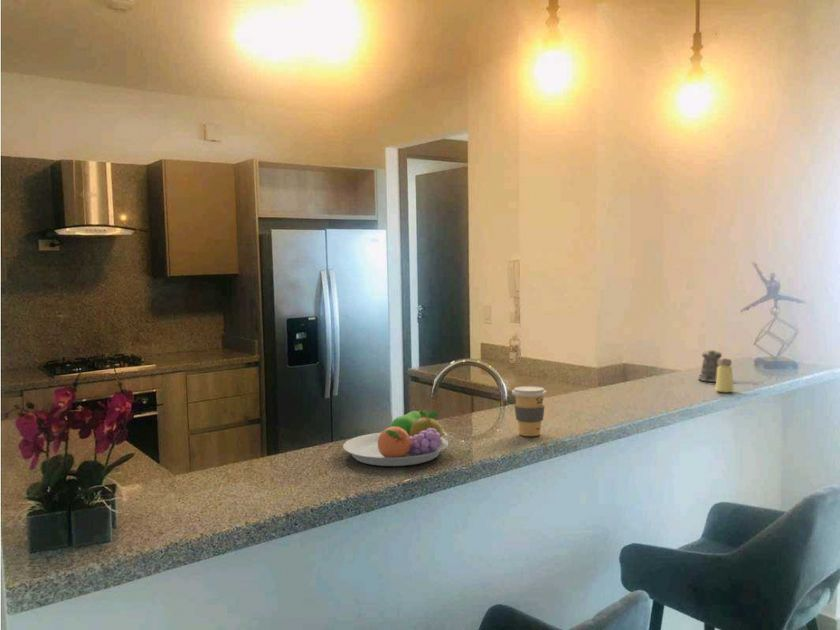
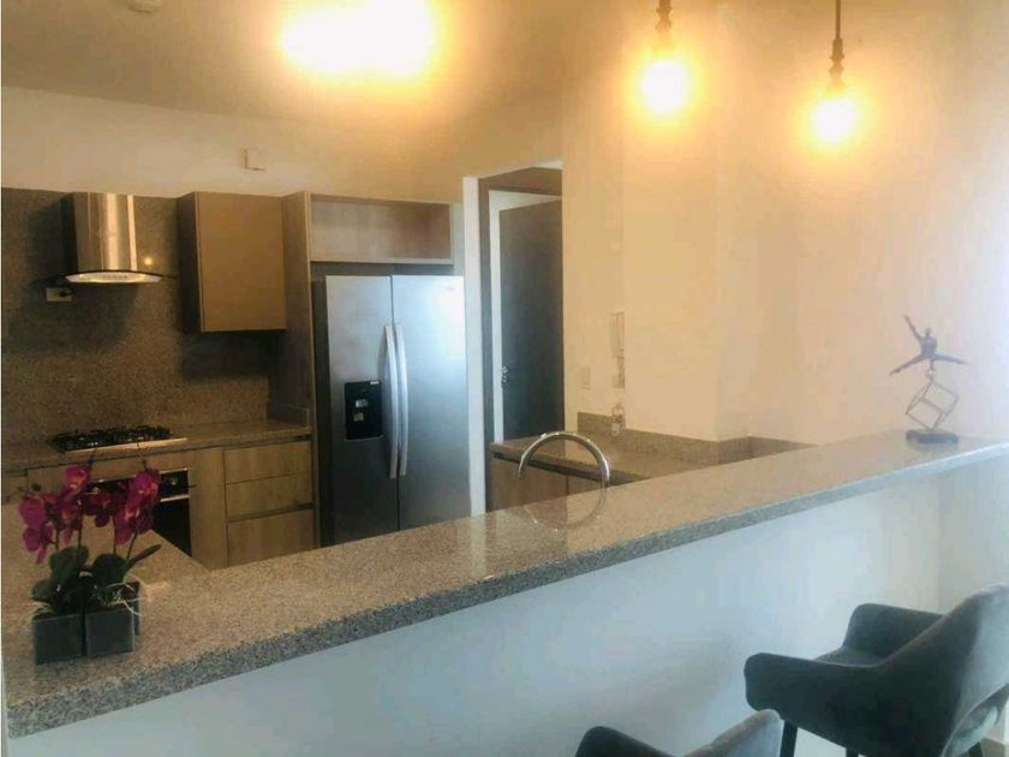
- pepper shaker (712, 364)
- fruit bowl (399, 432)
- saltshaker (724, 374)
- coffee cup (529, 411)
